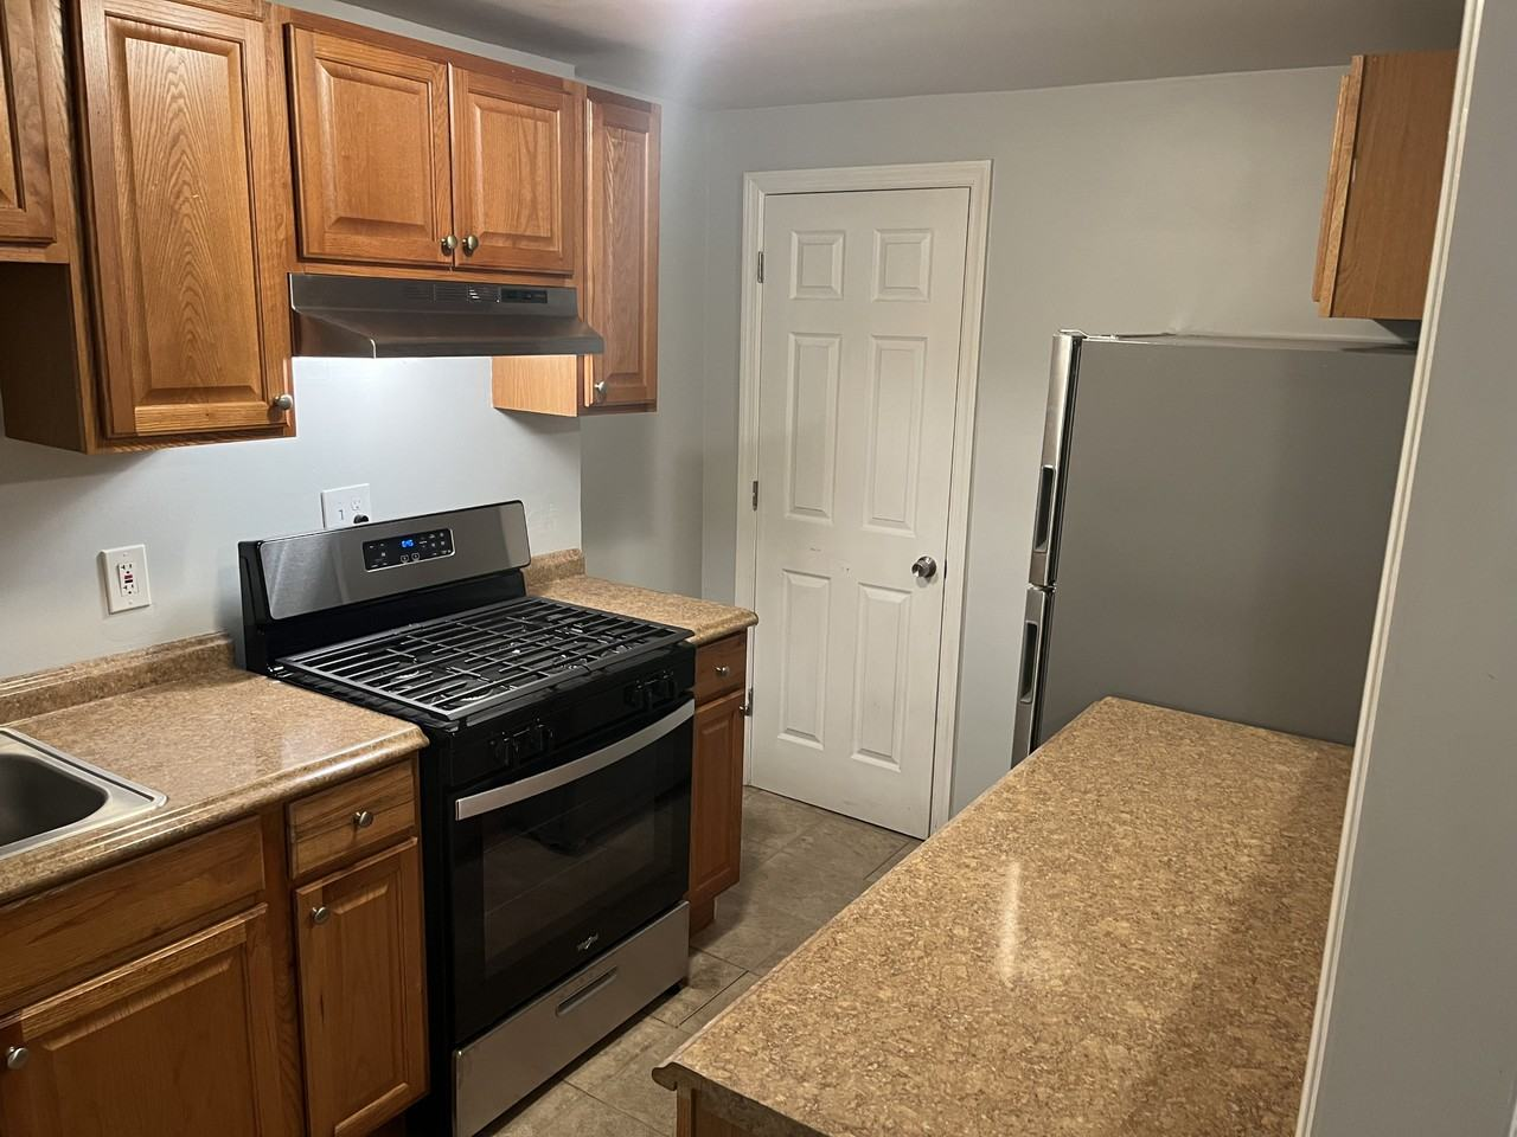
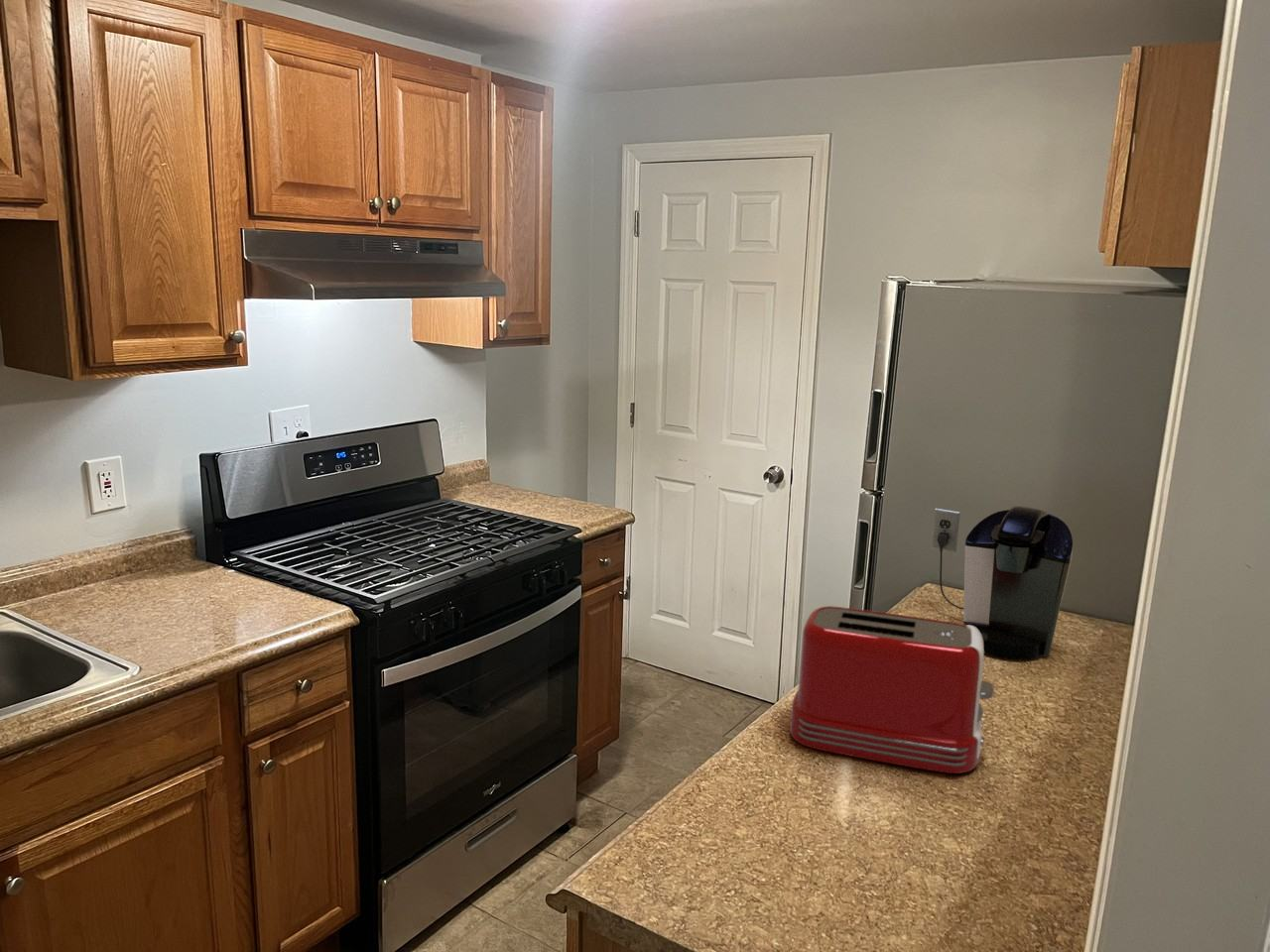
+ coffee maker (988, 570)
+ toaster (887, 682)
